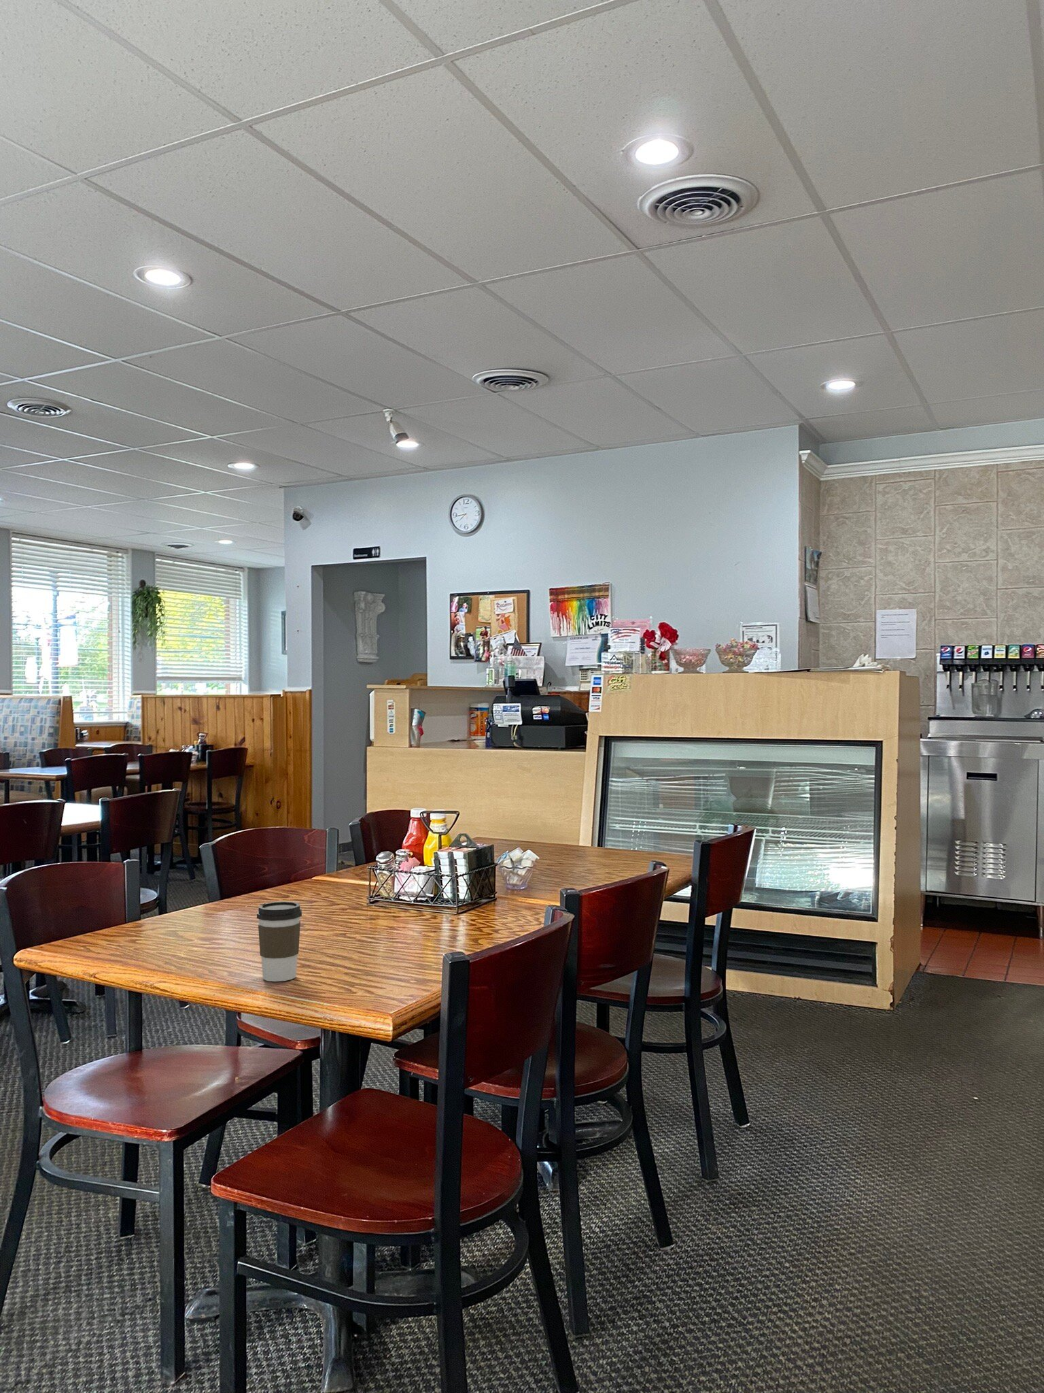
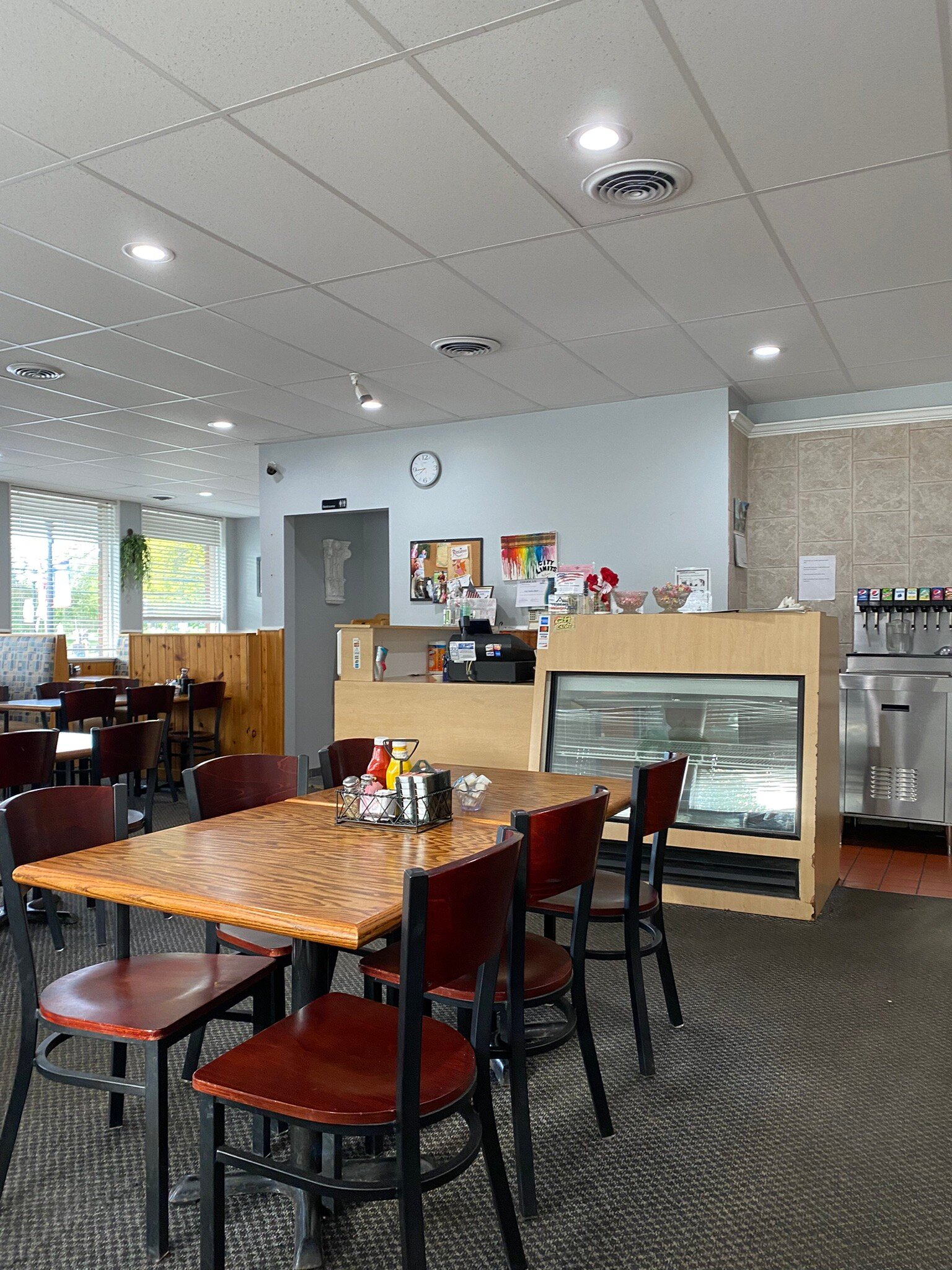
- coffee cup (280, 941)
